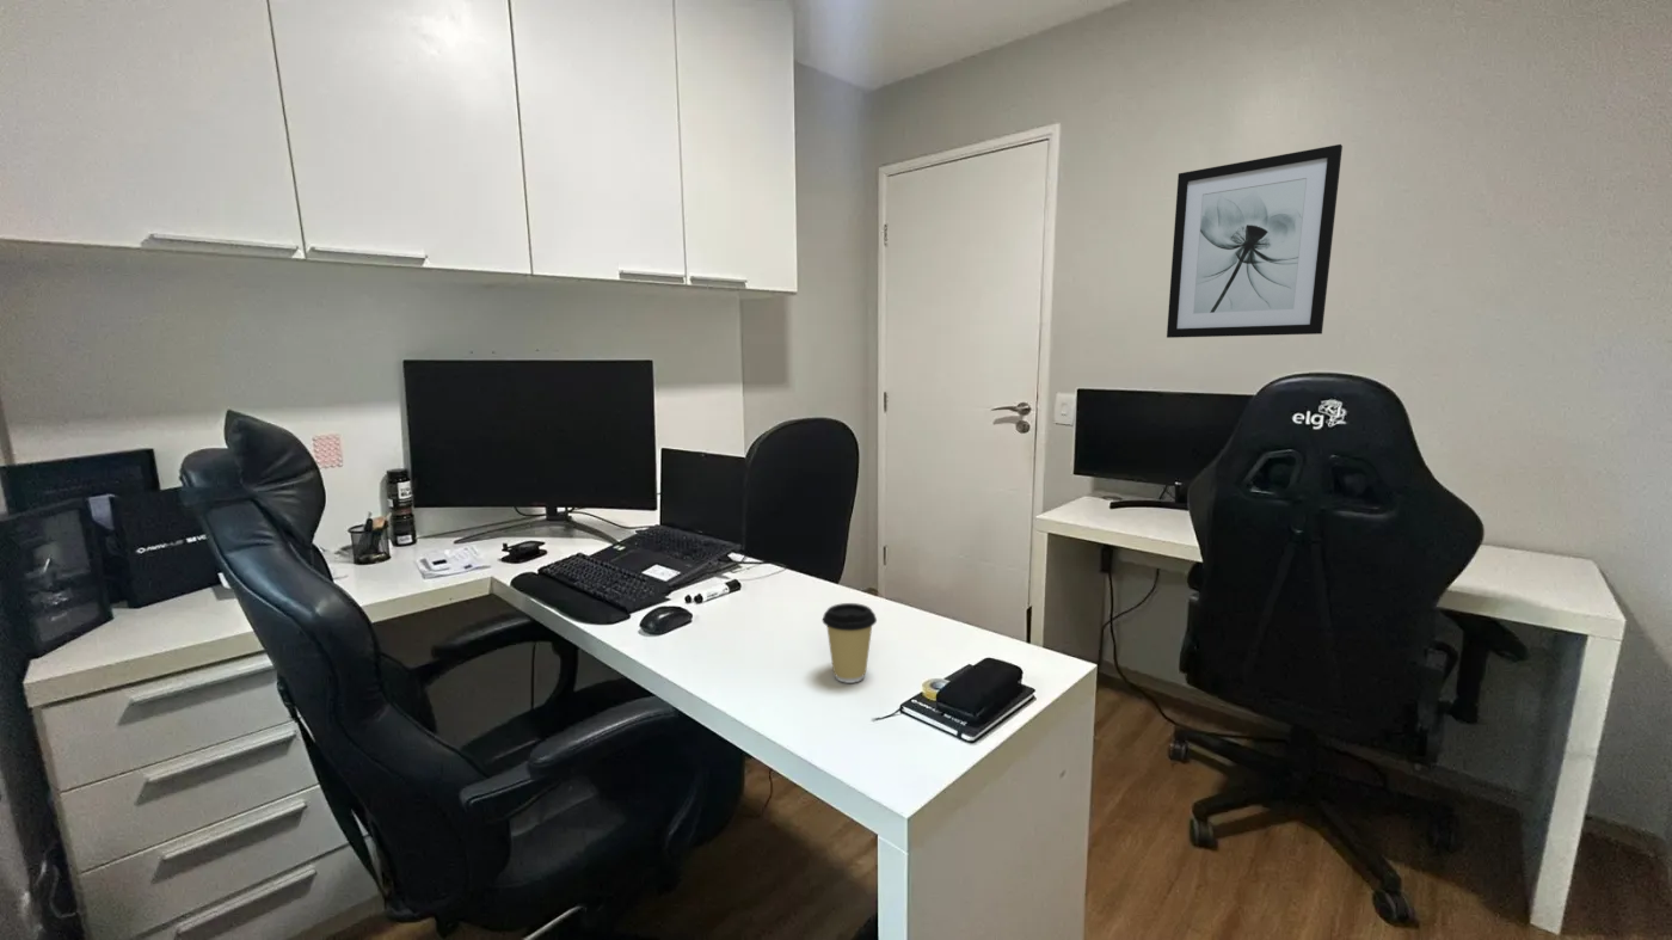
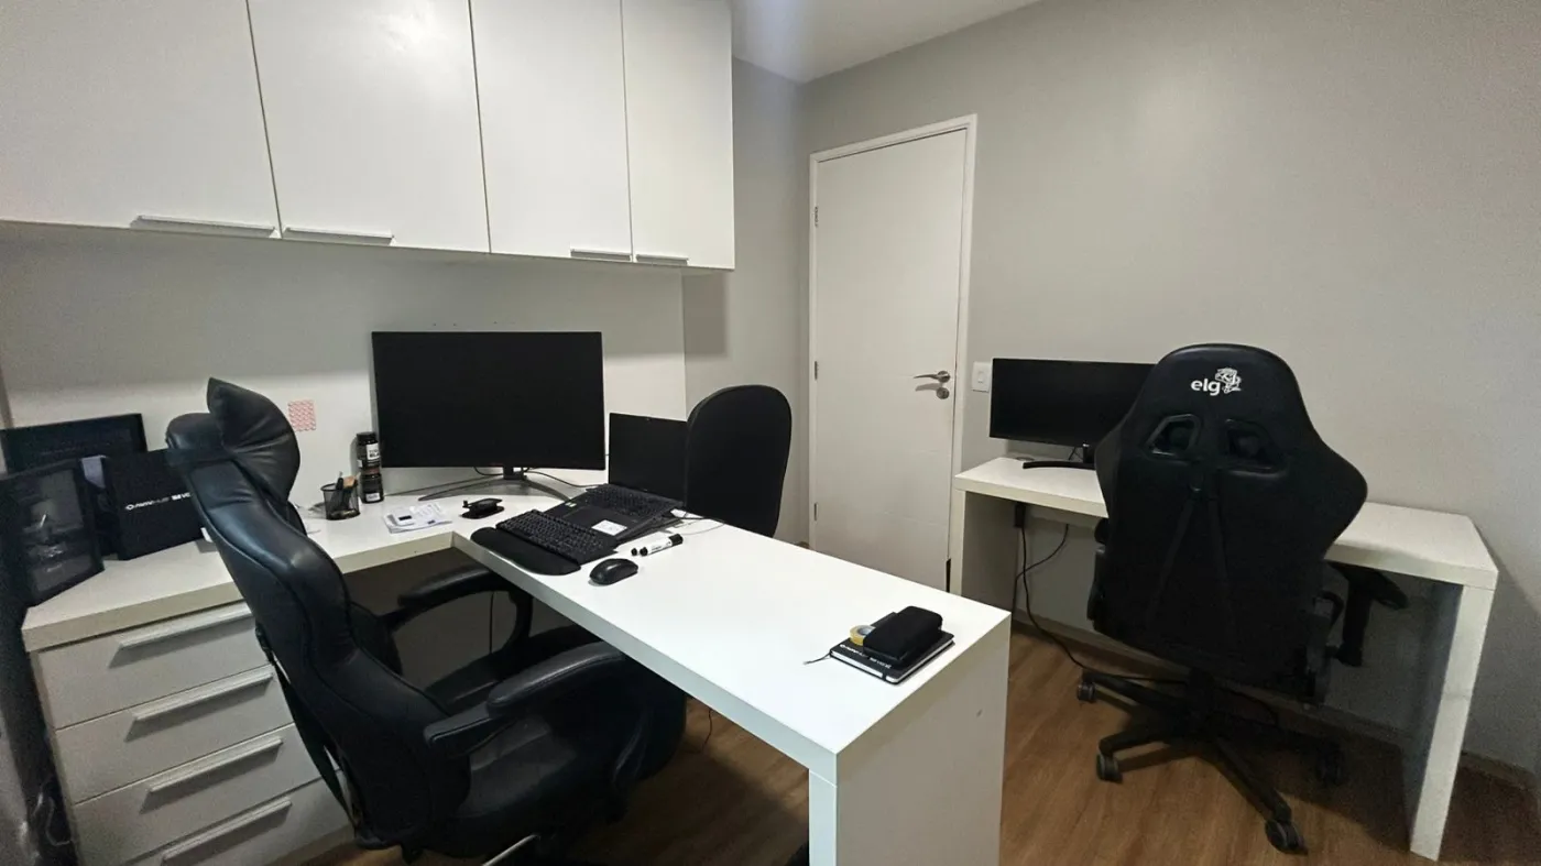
- wall art (1247, 250)
- coffee cup (849, 641)
